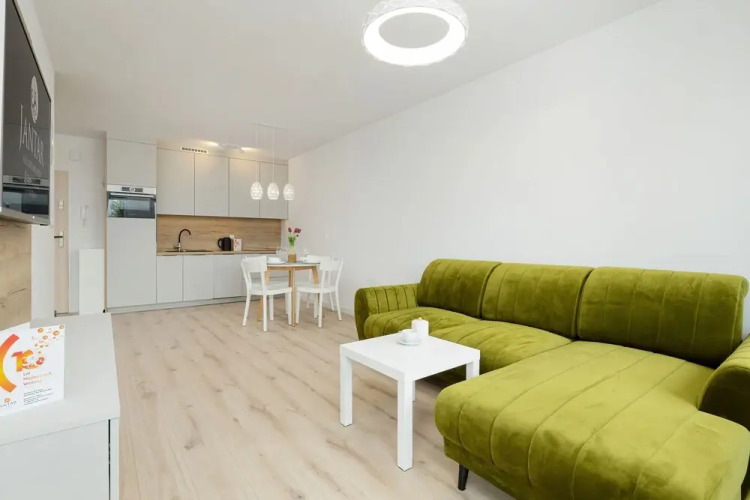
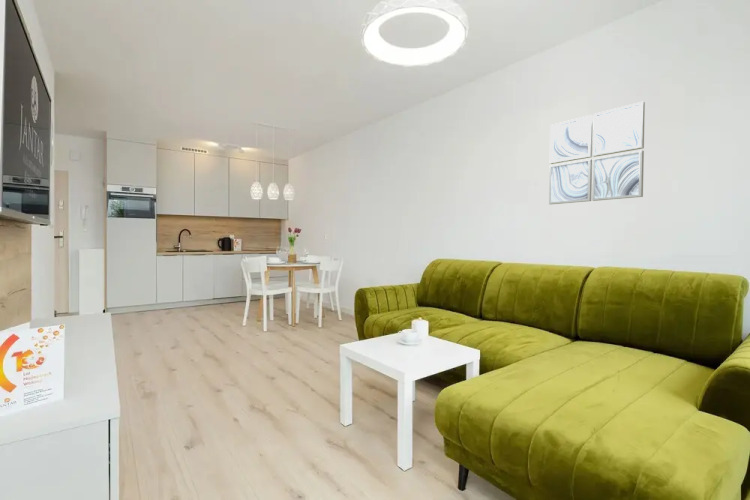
+ wall art (593, 158)
